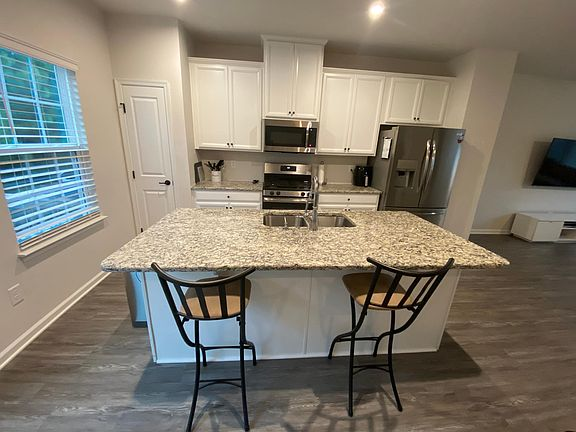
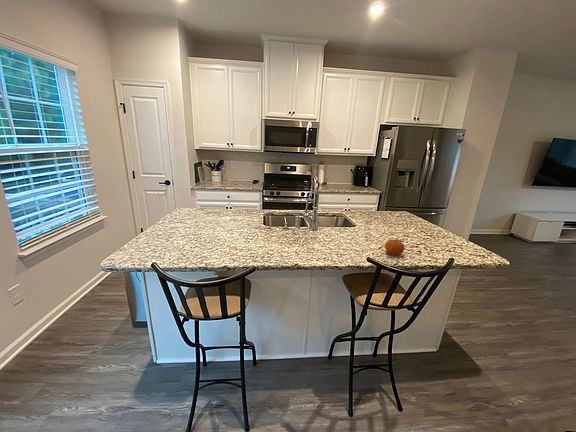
+ fruit (394, 247)
